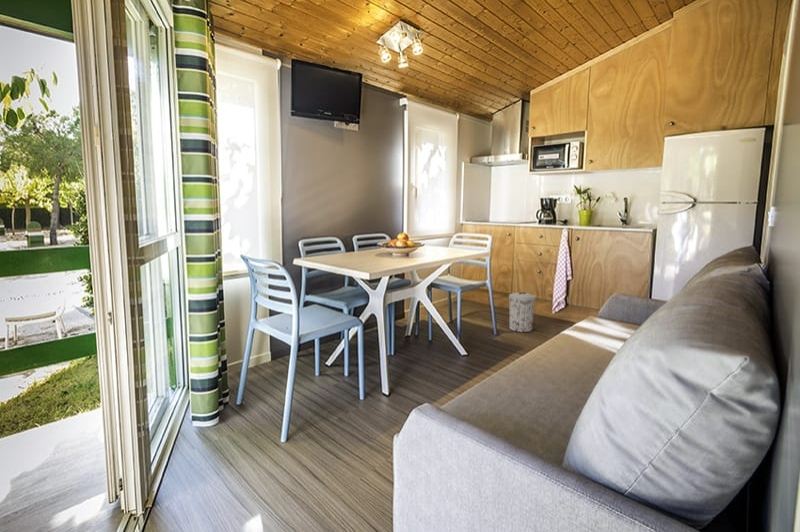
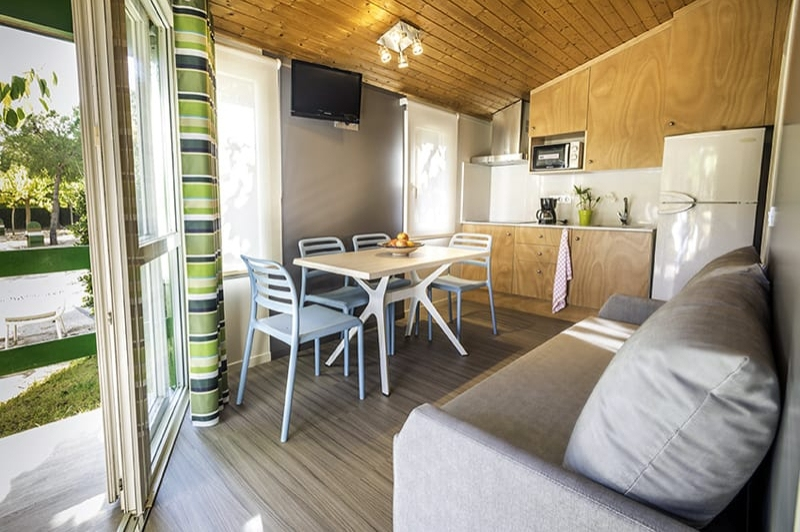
- trash can (521, 310)
